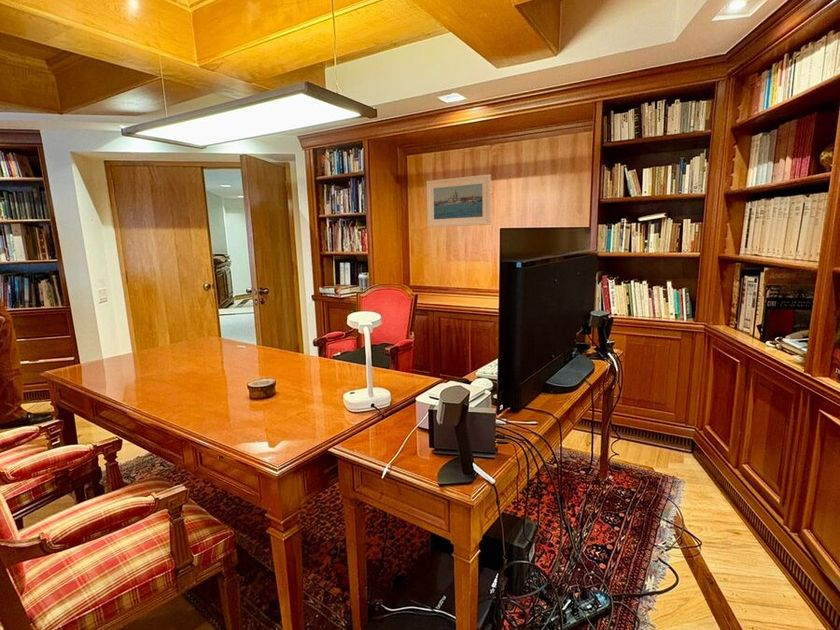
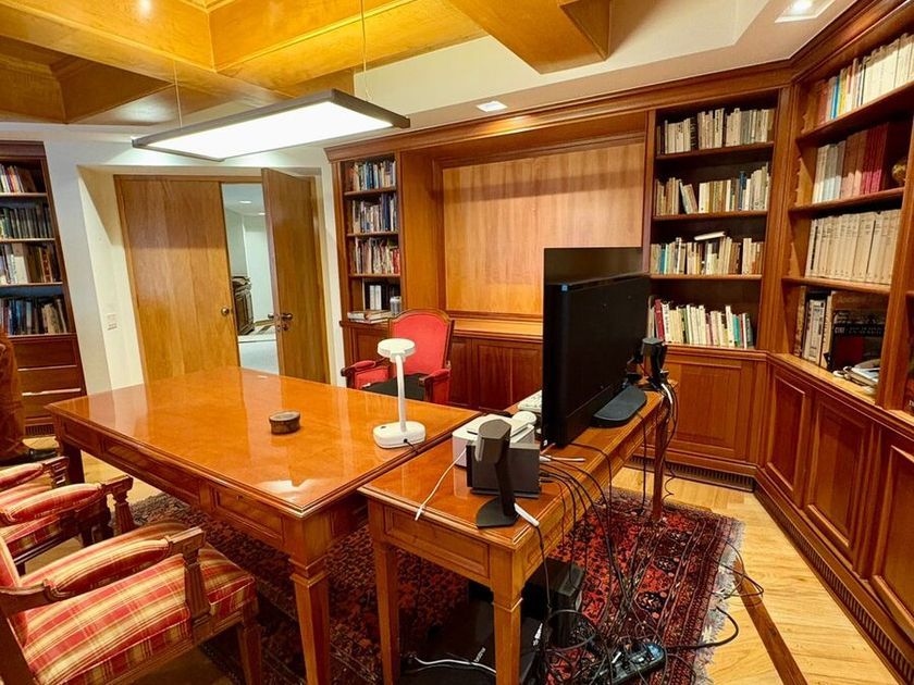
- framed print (457, 202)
